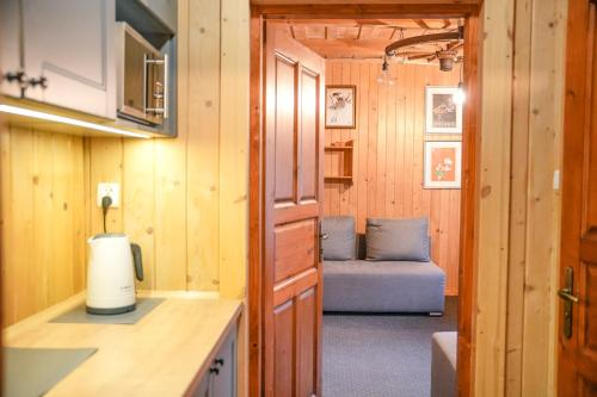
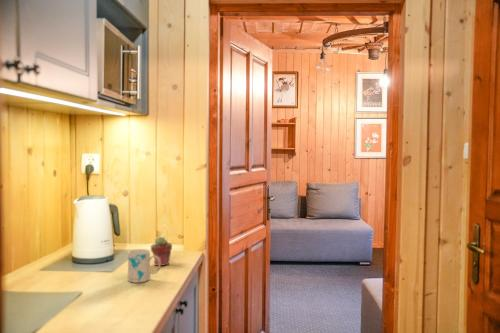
+ mug (144, 265)
+ potted succulent (161, 250)
